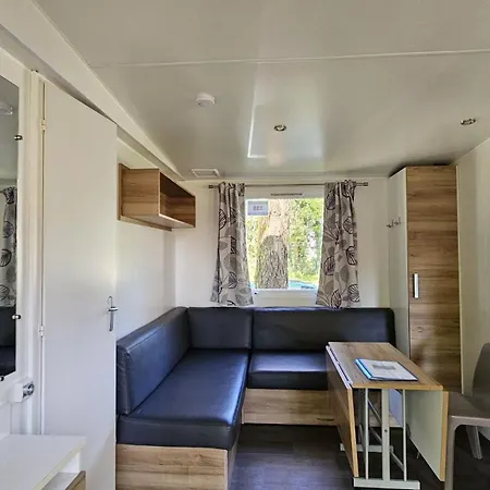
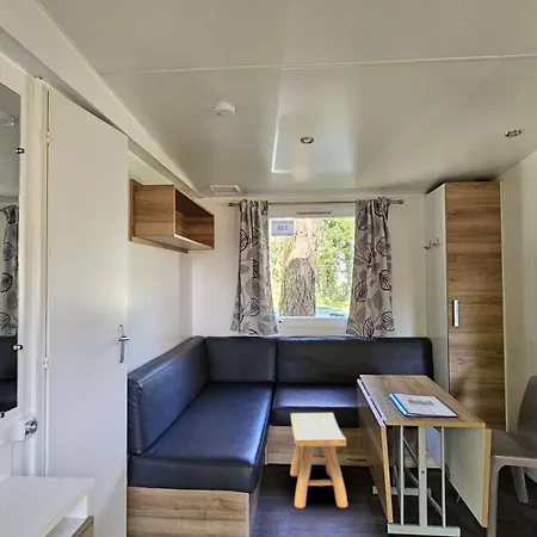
+ stool (316, 456)
